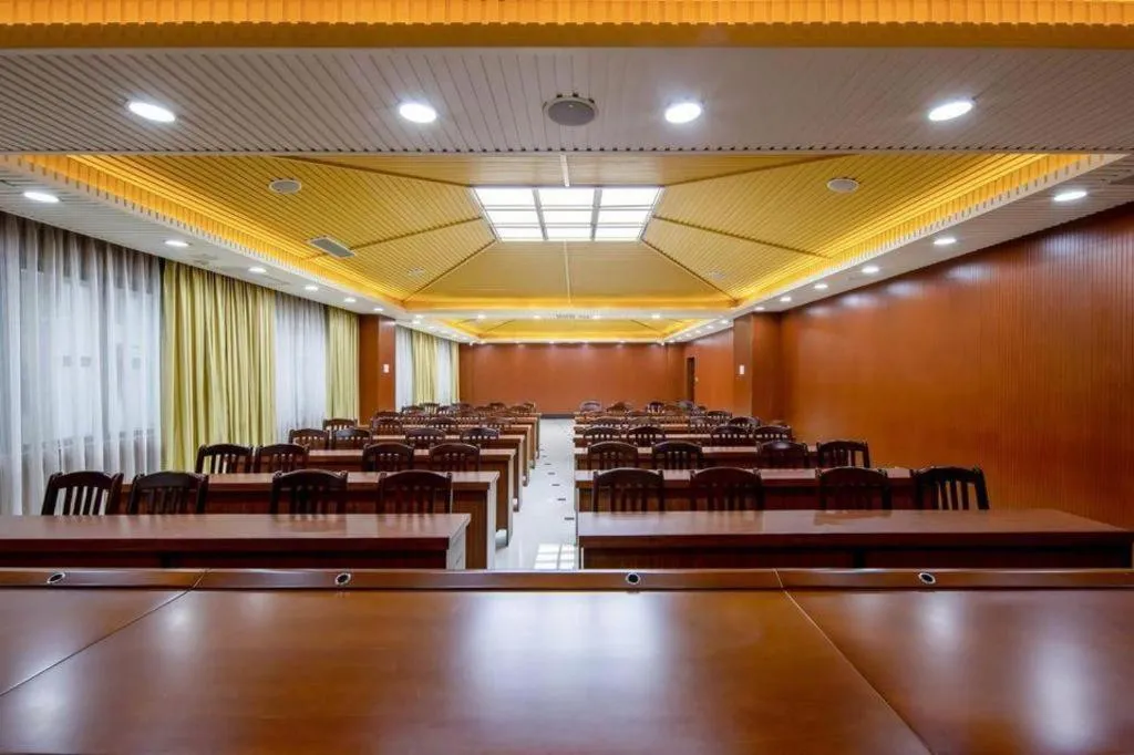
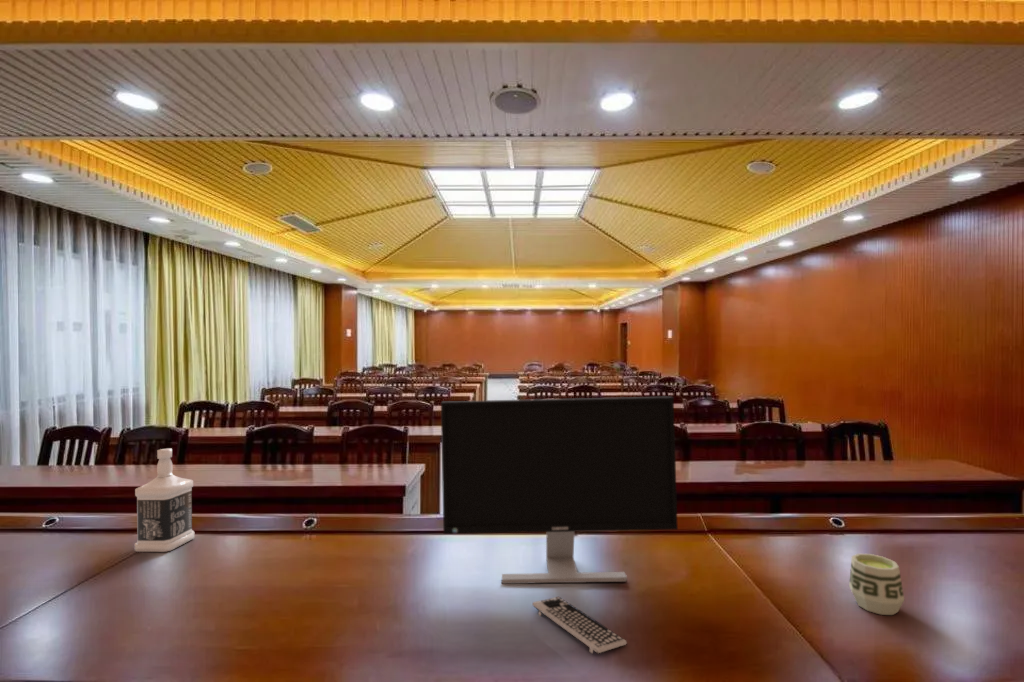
+ keyboard (576, 621)
+ cup (875, 583)
+ bottle (165, 496)
+ monitor (558, 484)
